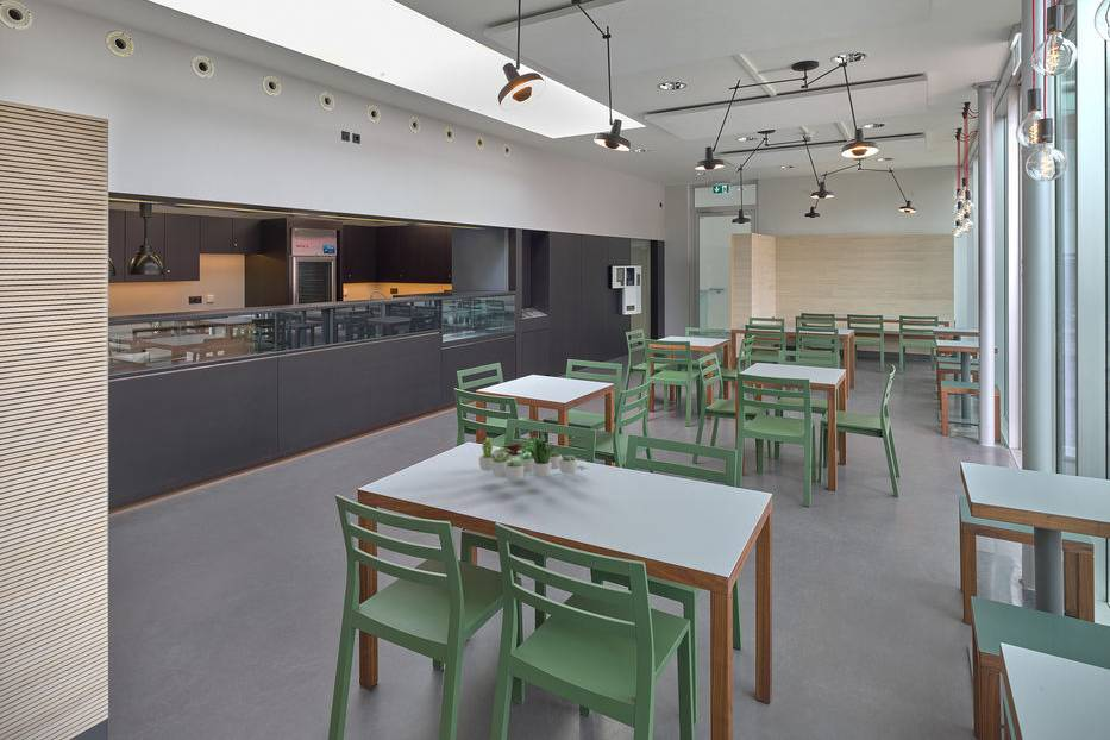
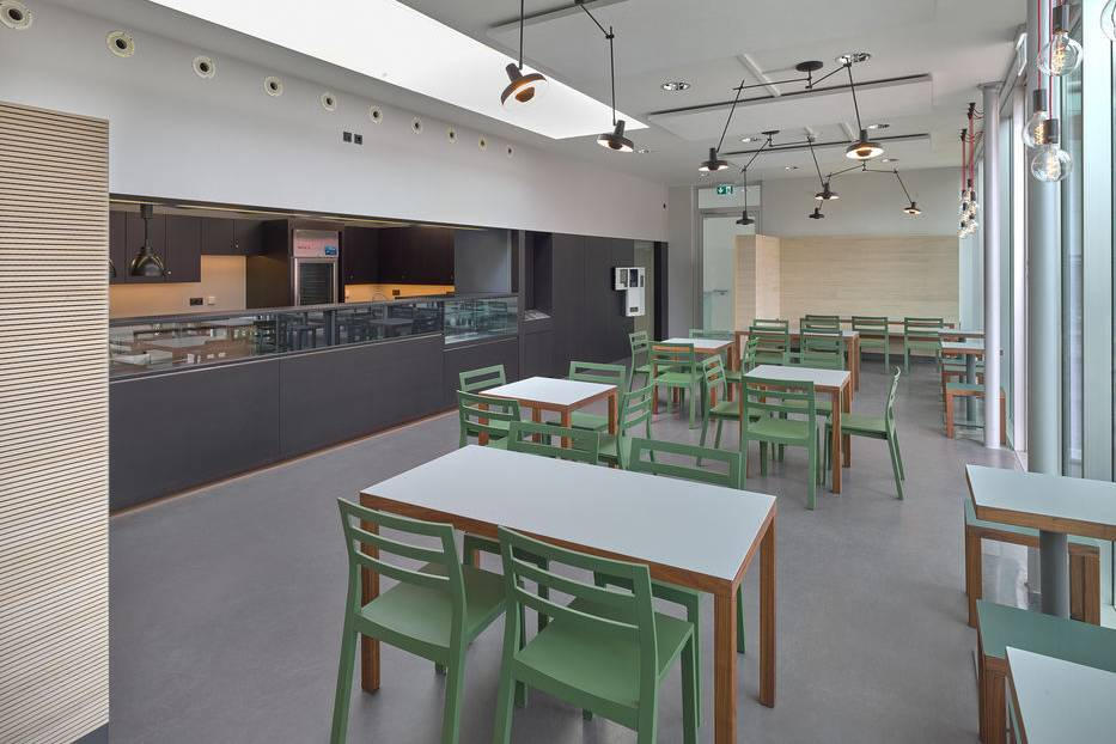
- succulent plant (532, 453)
